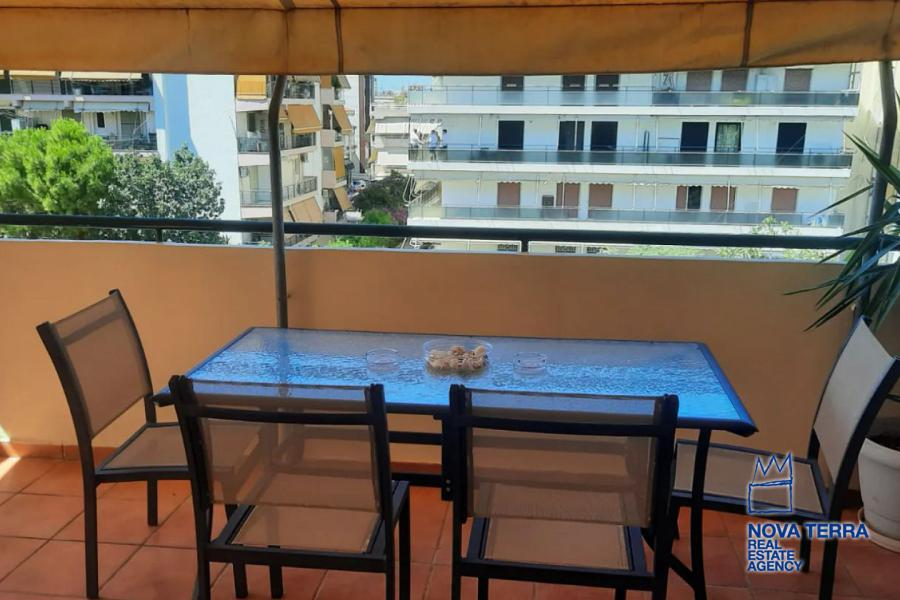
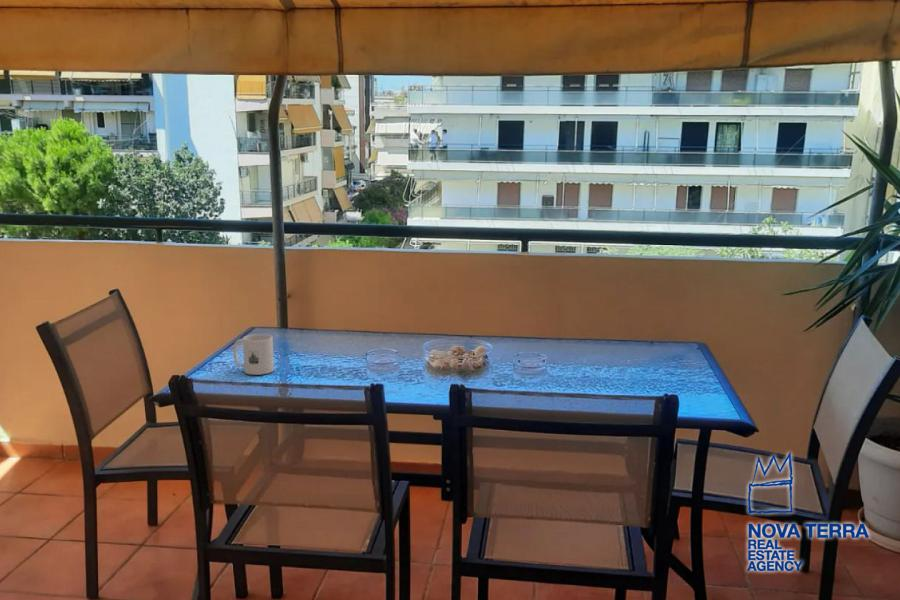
+ mug (252, 353)
